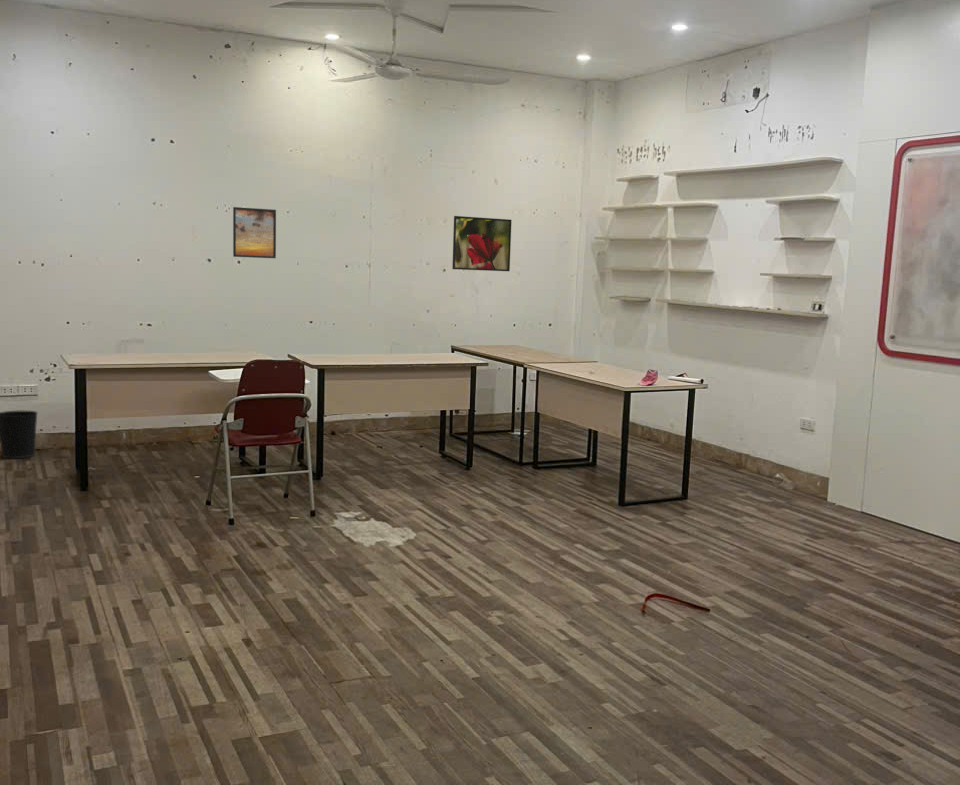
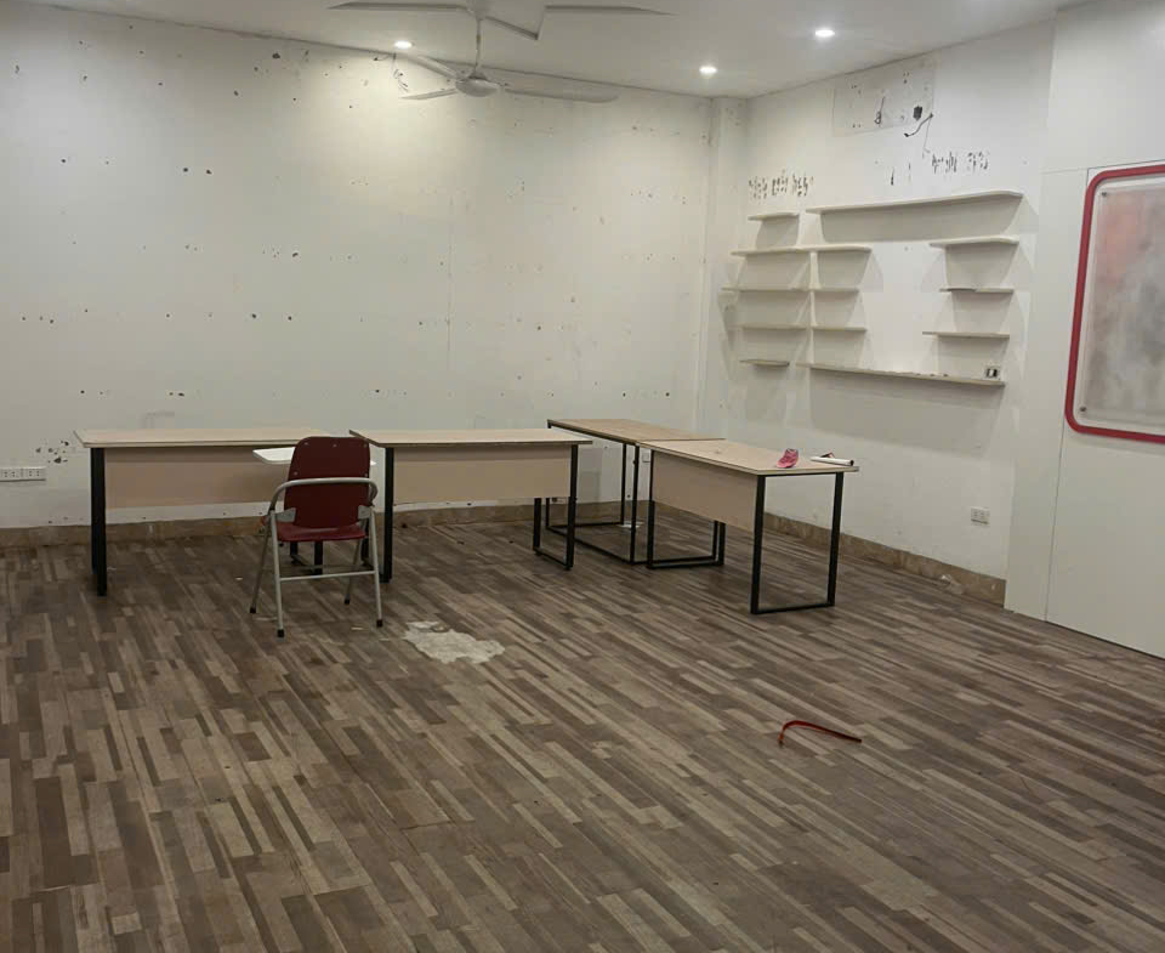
- wastebasket (17, 434)
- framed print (482, 244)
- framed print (254, 233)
